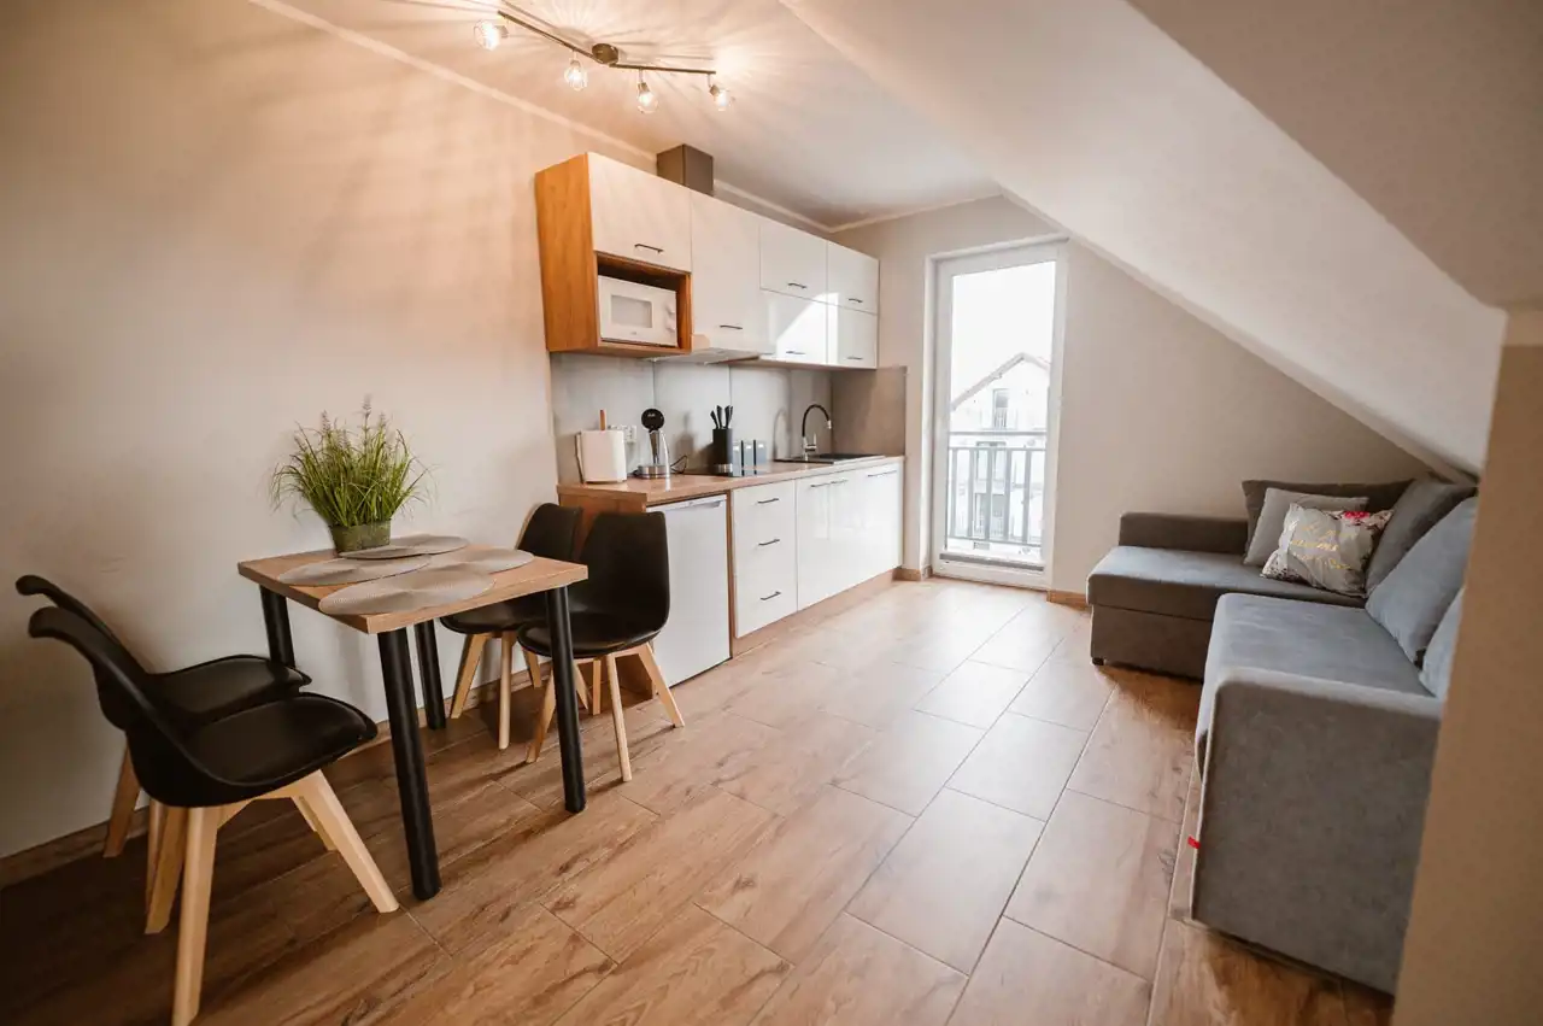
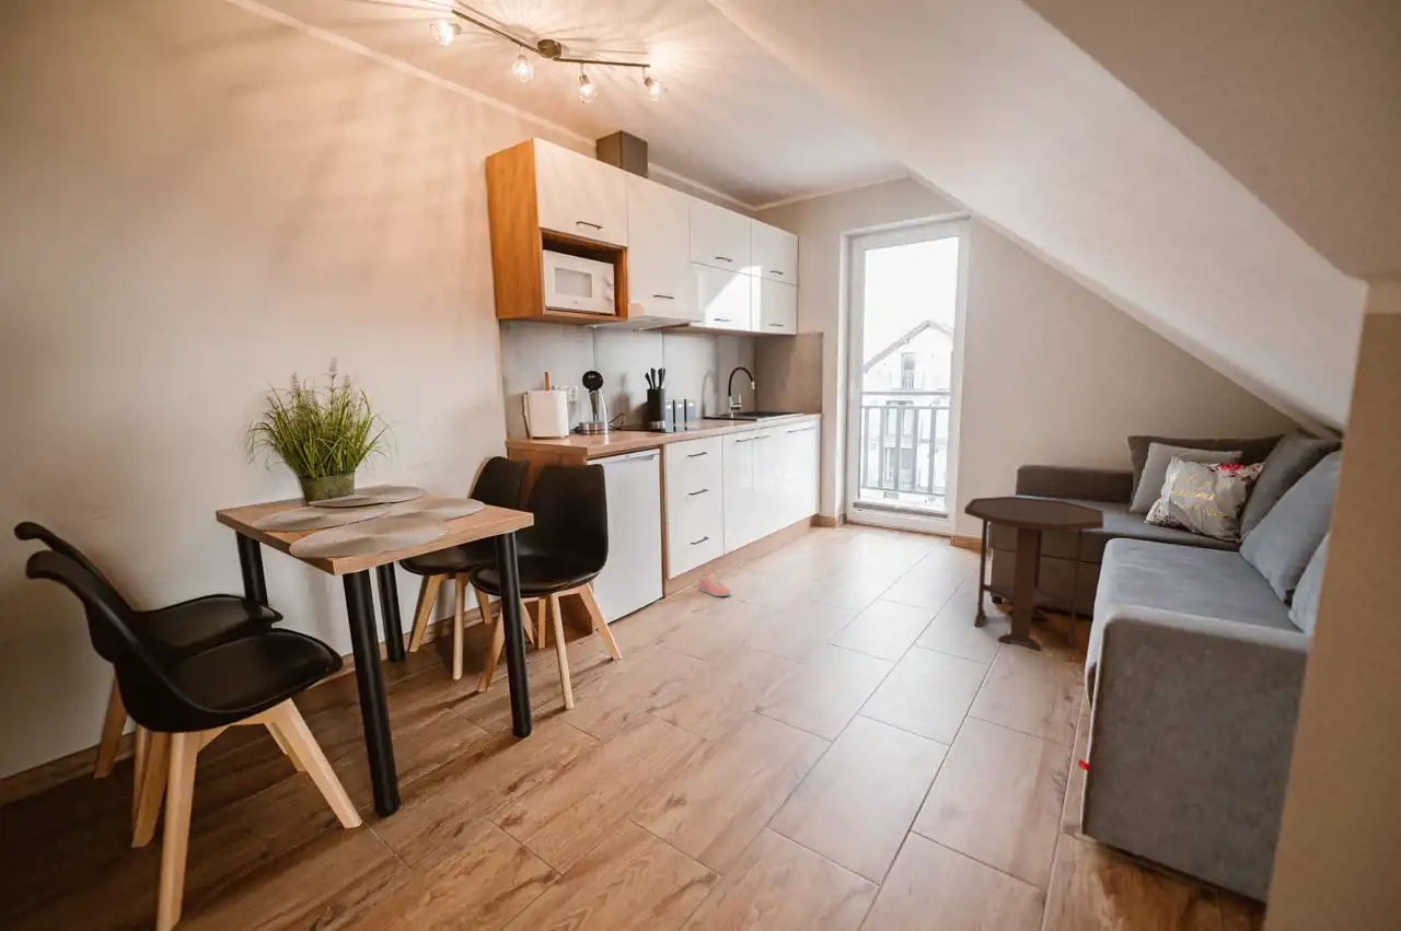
+ sneaker (714, 583)
+ side table (1028, 570)
